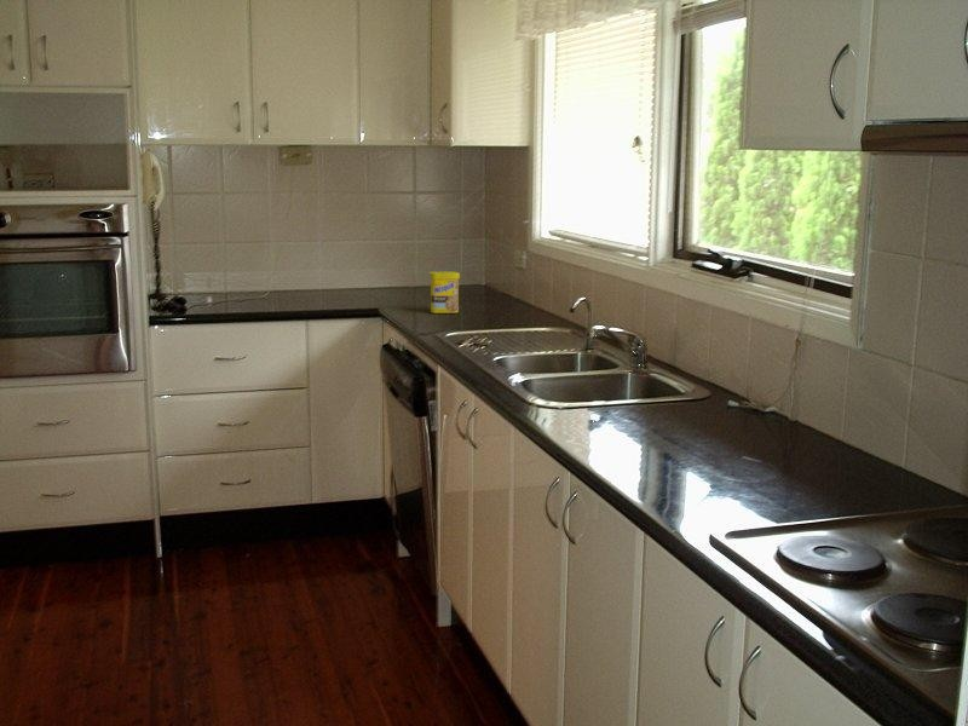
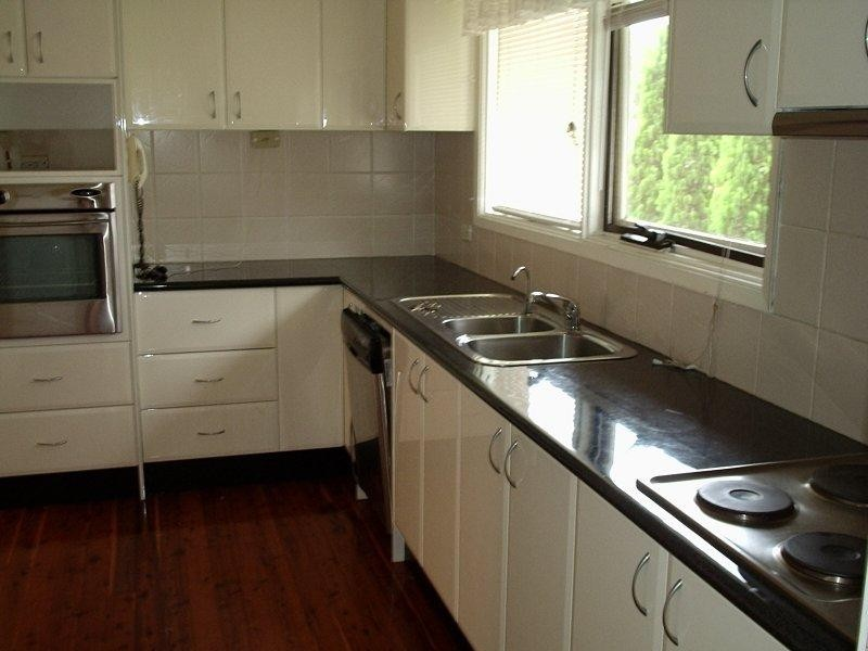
- canister (444, 292)
